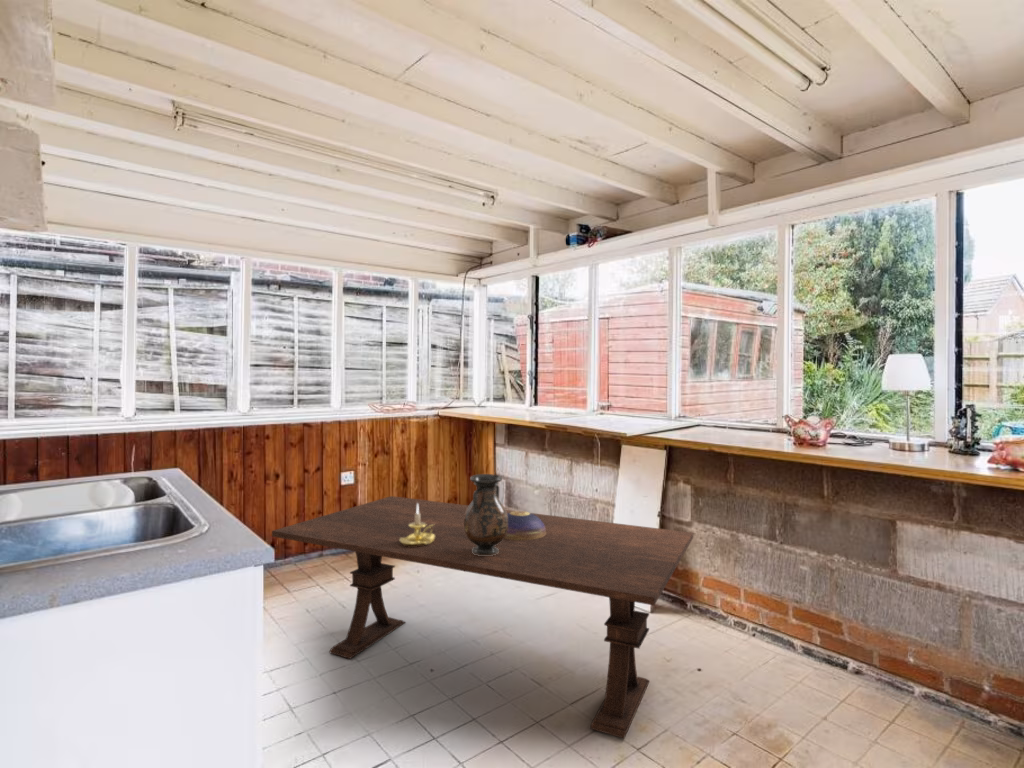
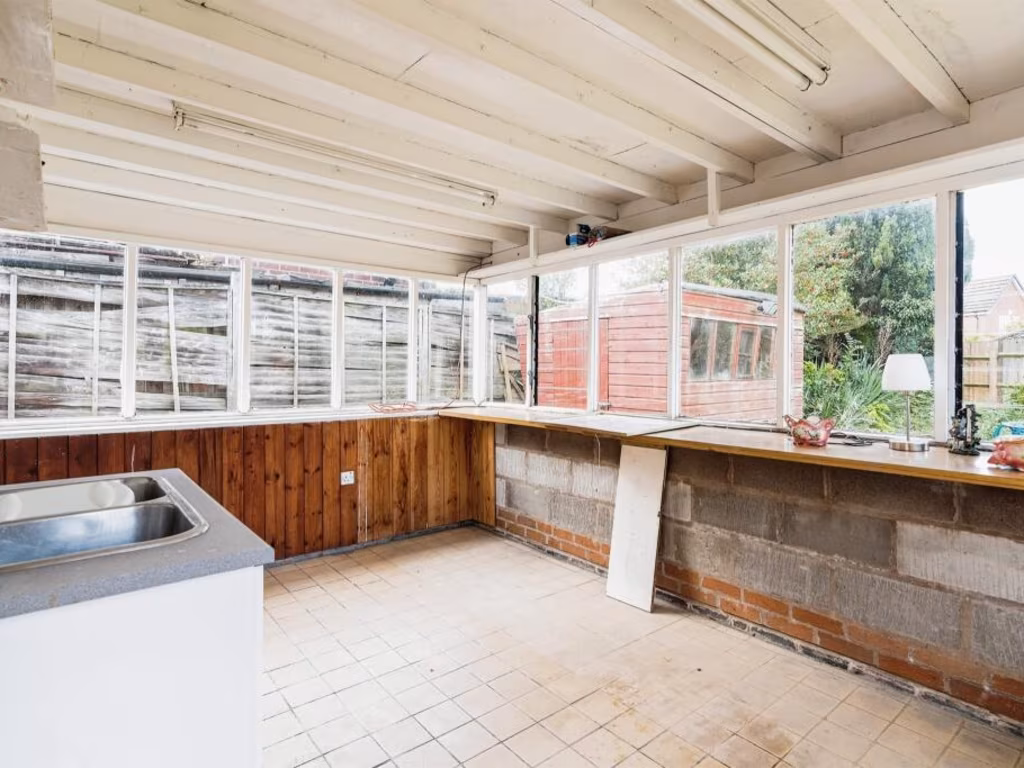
- dining table (488, 575)
- vase (486, 513)
- candle holder (419, 521)
- decorative bowl (519, 521)
